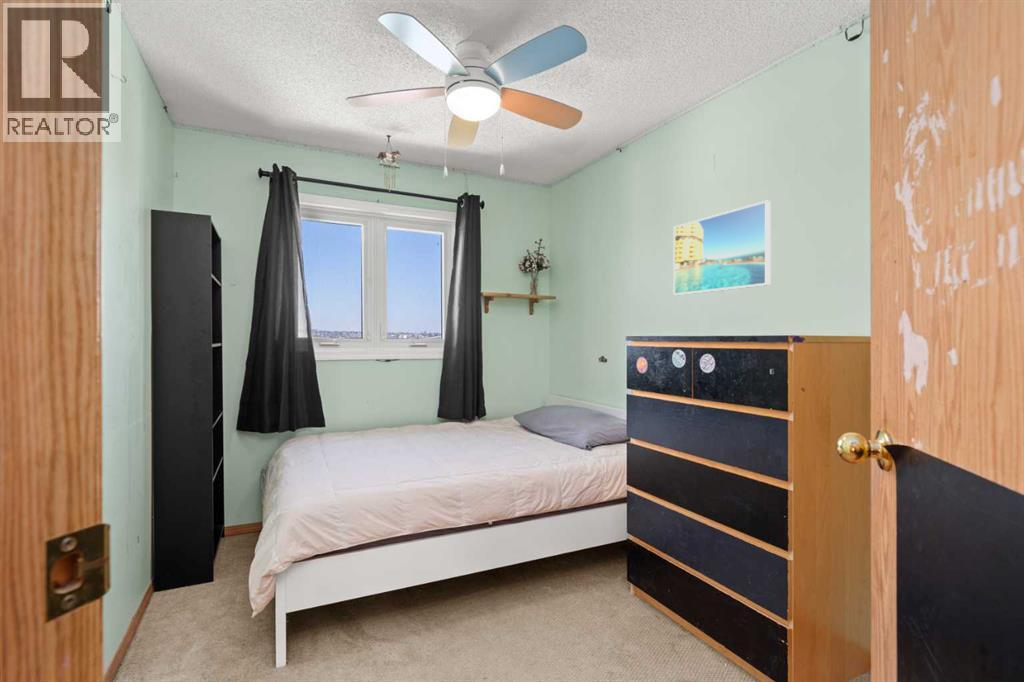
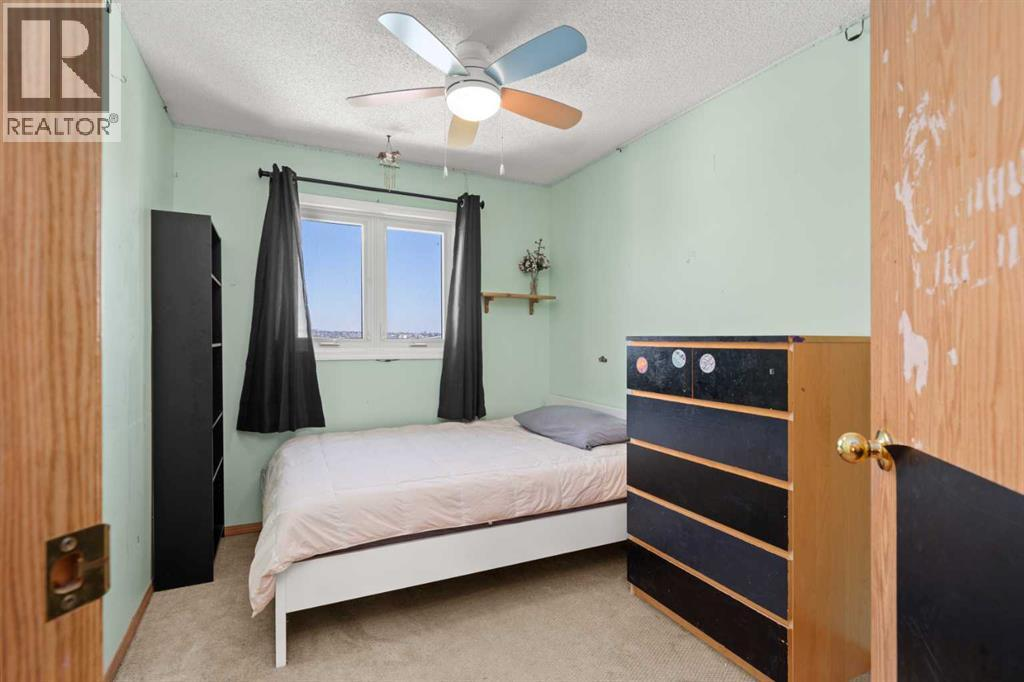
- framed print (717, 252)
